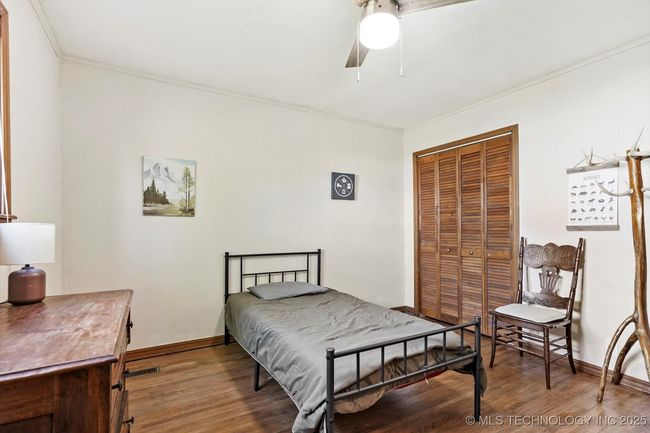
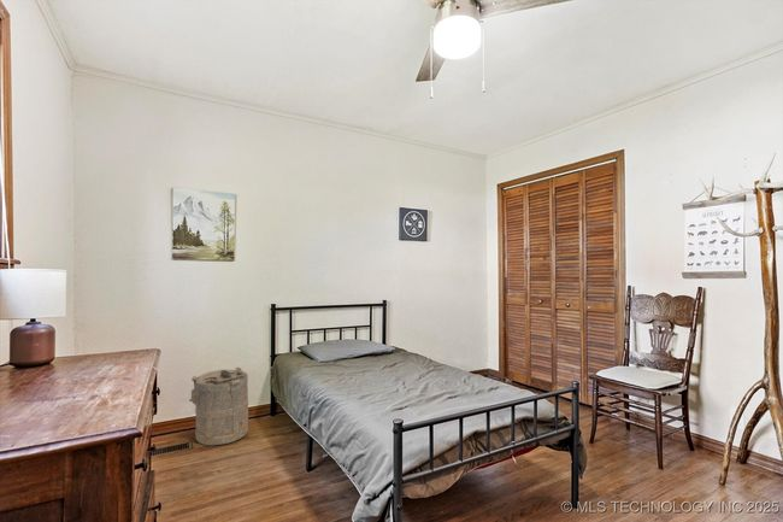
+ laundry hamper (219, 401)
